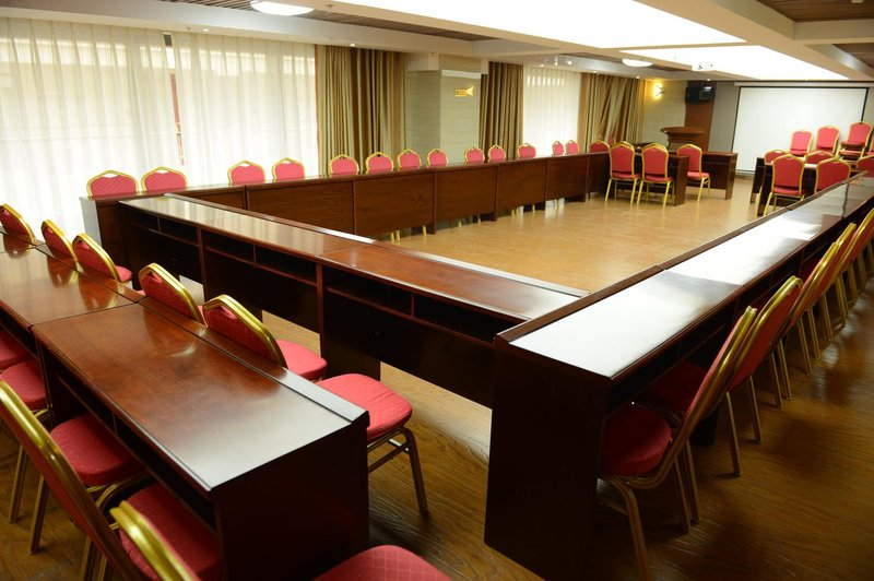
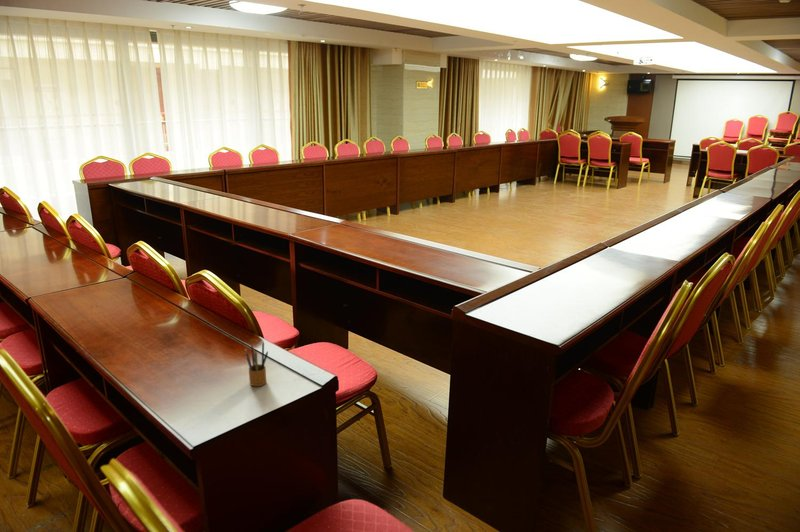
+ pencil box (258, 364)
